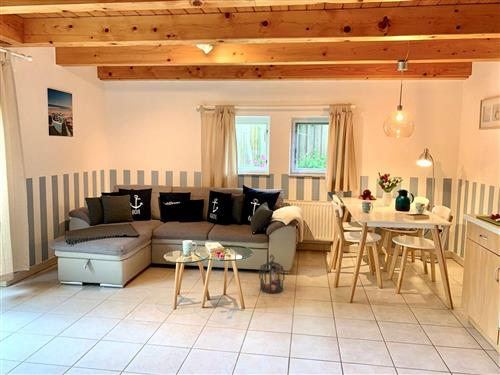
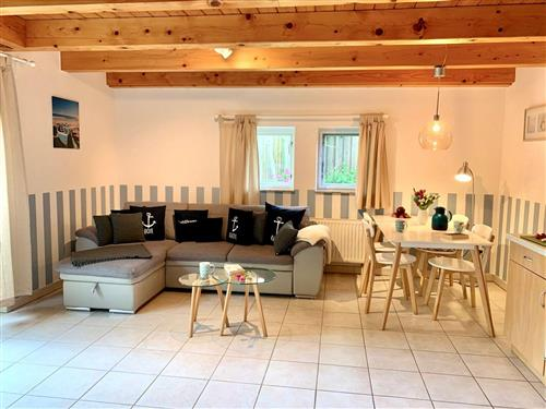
- lantern (271, 272)
